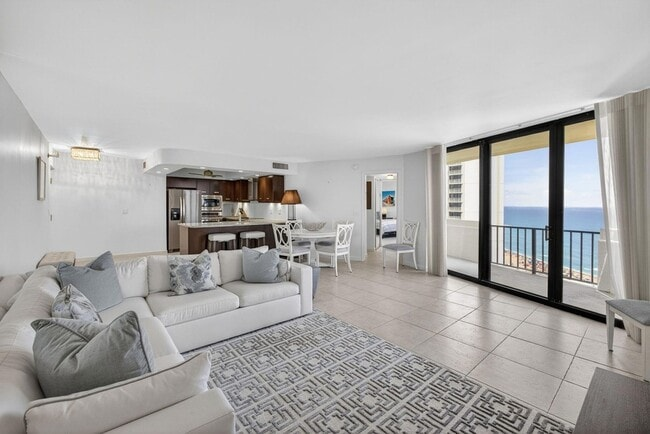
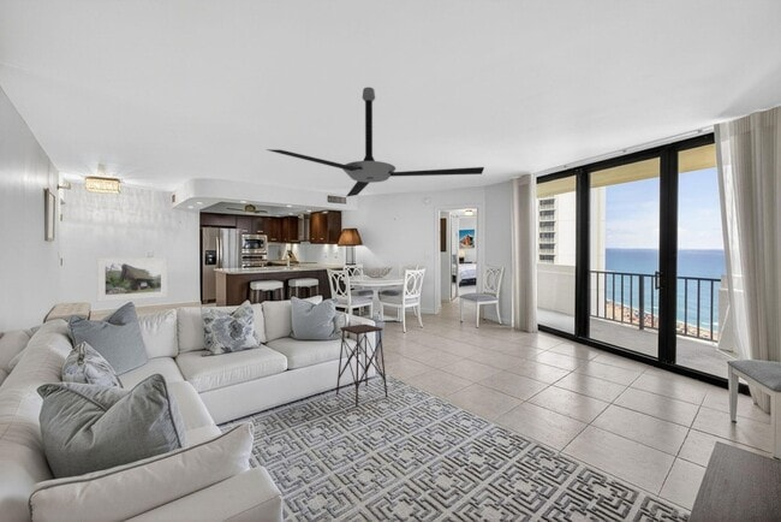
+ ceiling fan (371, 137)
+ side table (360, 363)
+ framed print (133, 278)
